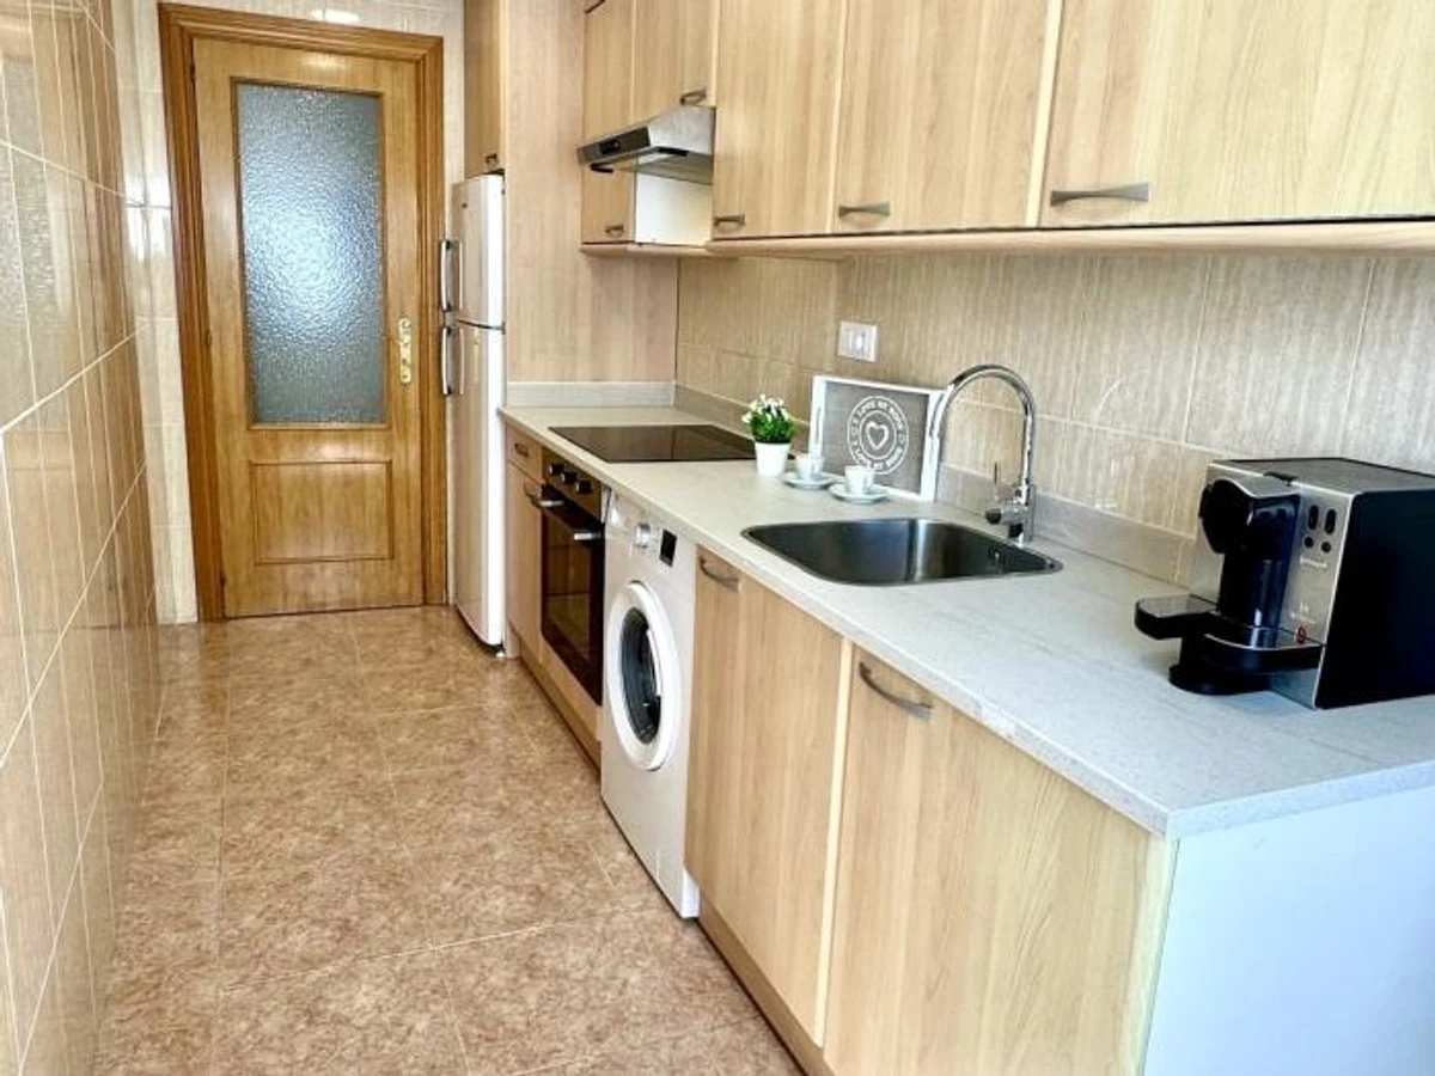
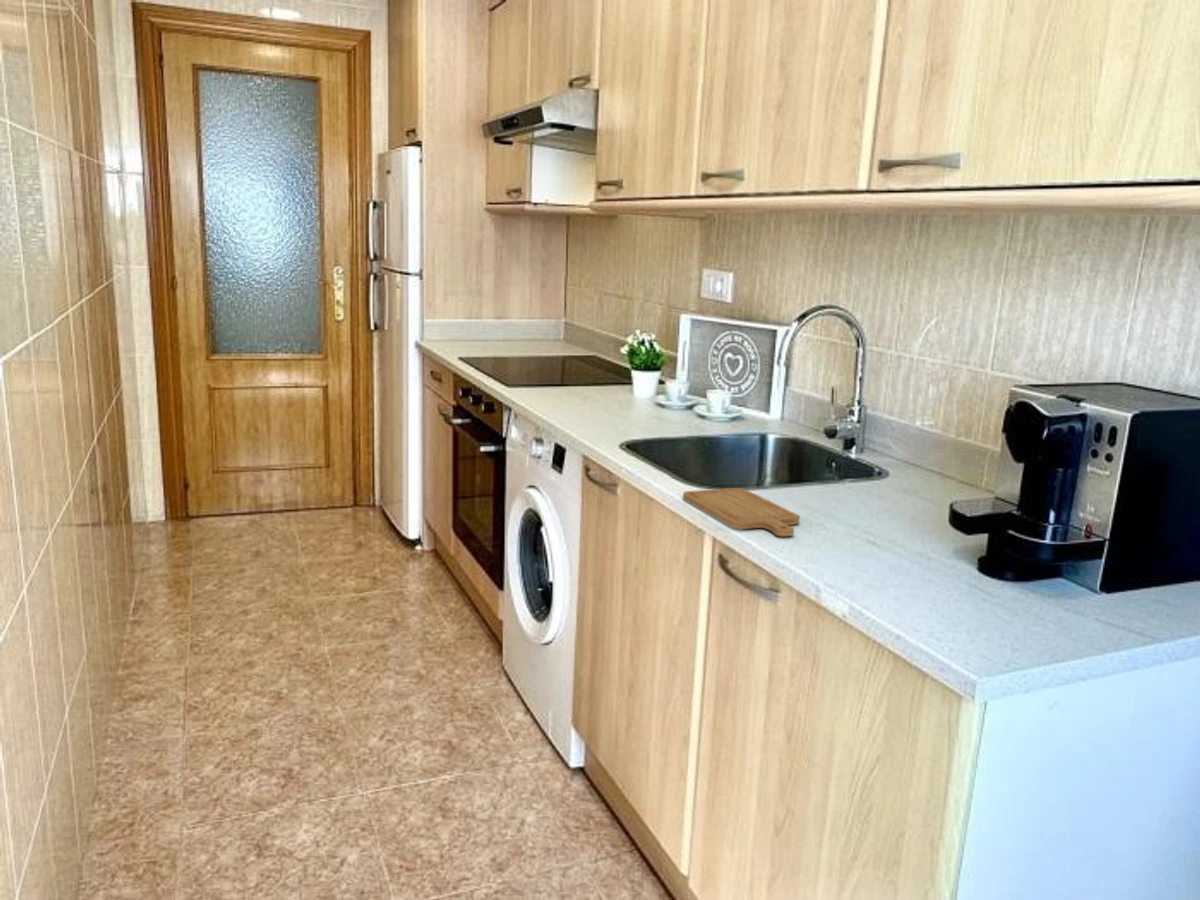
+ chopping board (746, 511)
